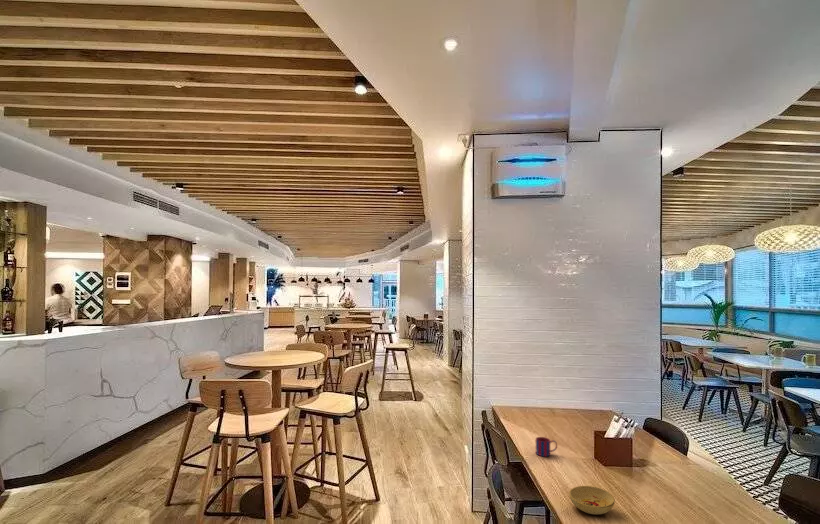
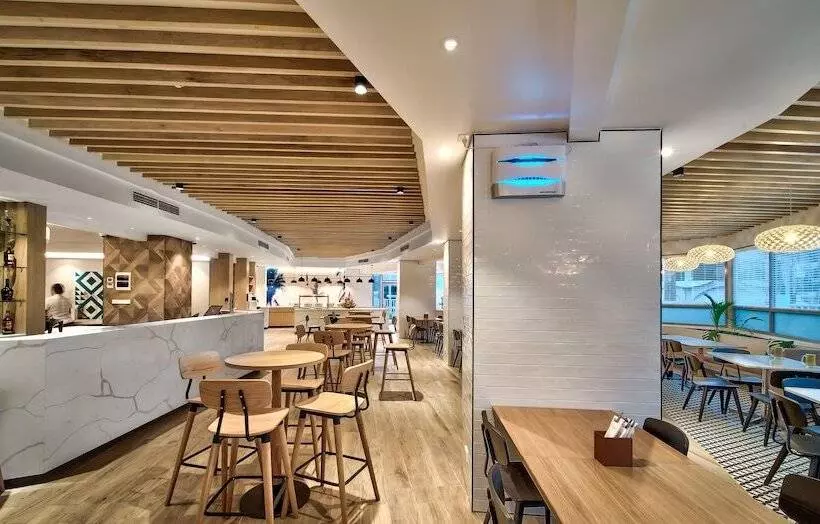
- bowl (591, 501)
- mug (546, 446)
